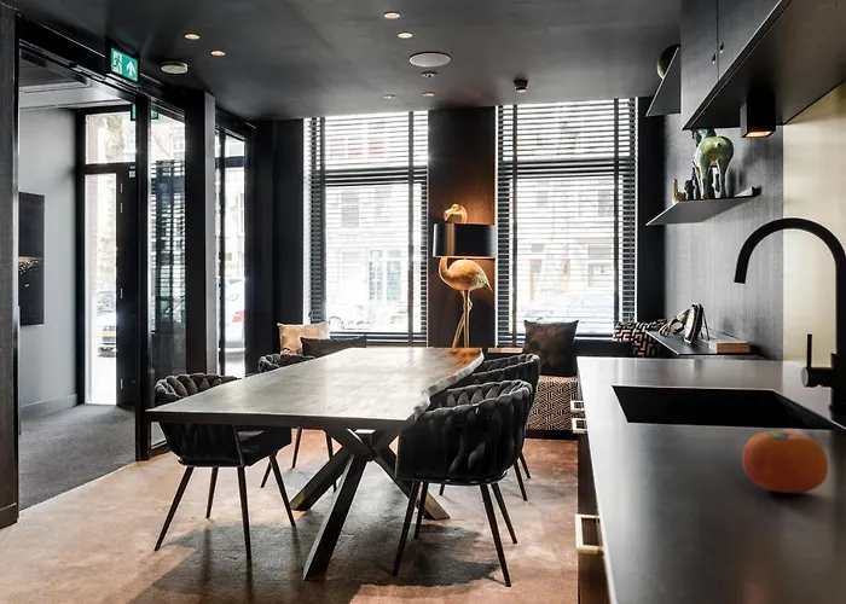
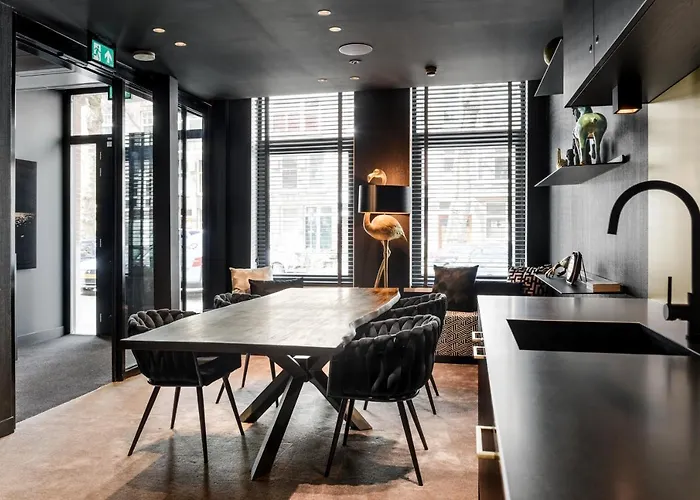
- fruit (783, 461)
